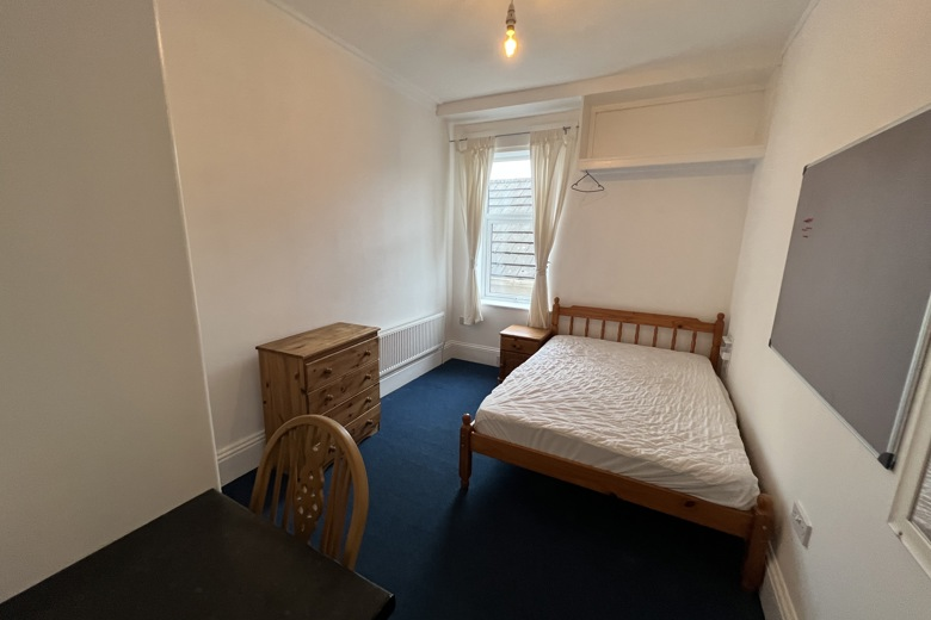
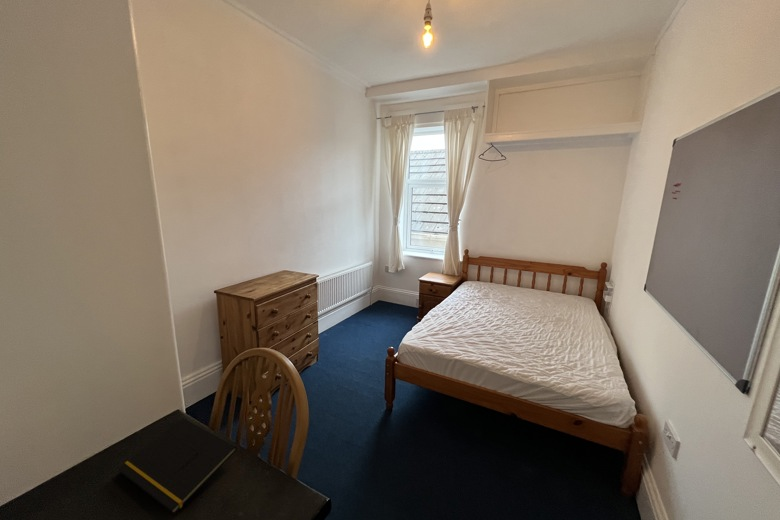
+ notepad (179, 458)
